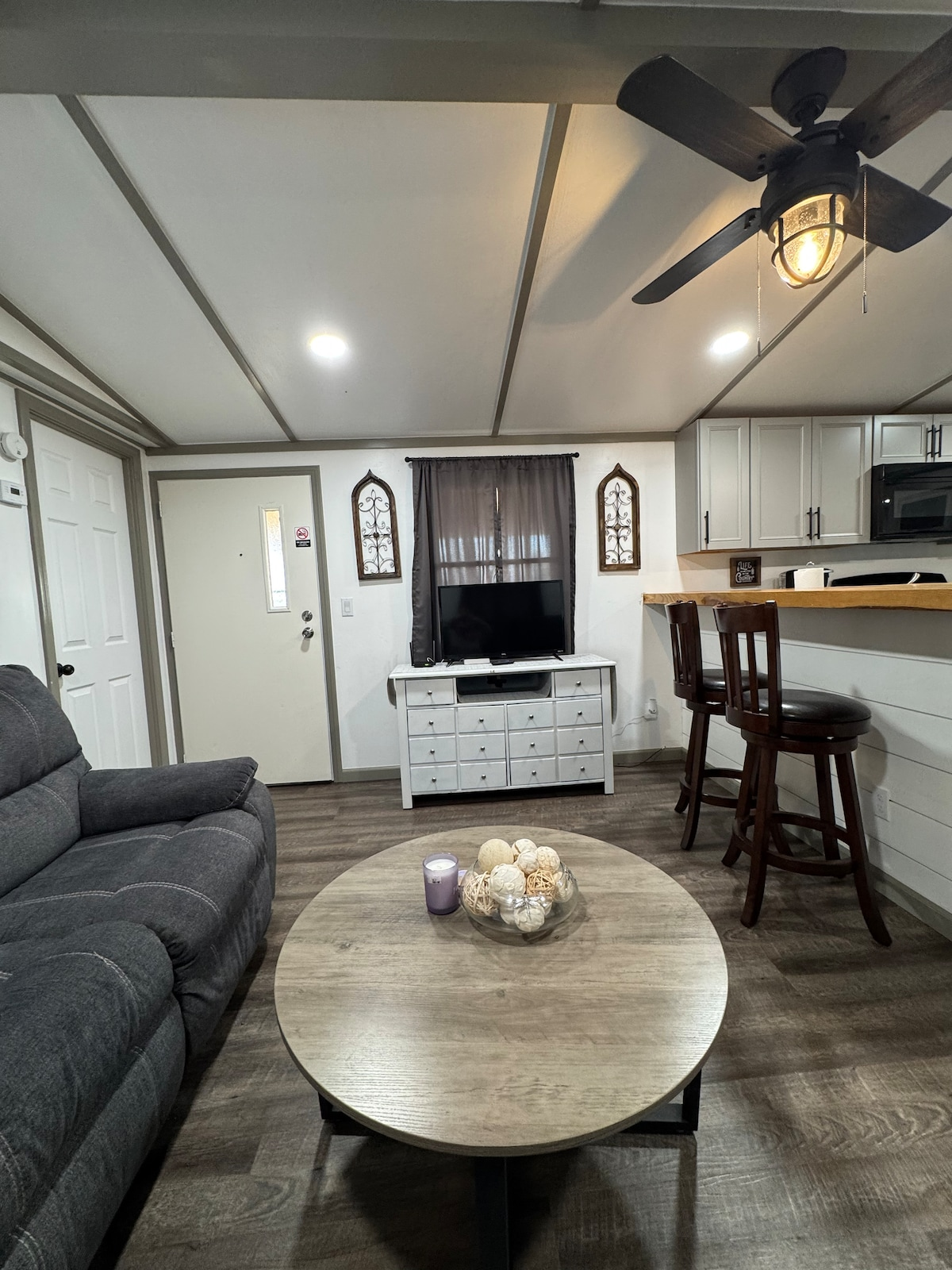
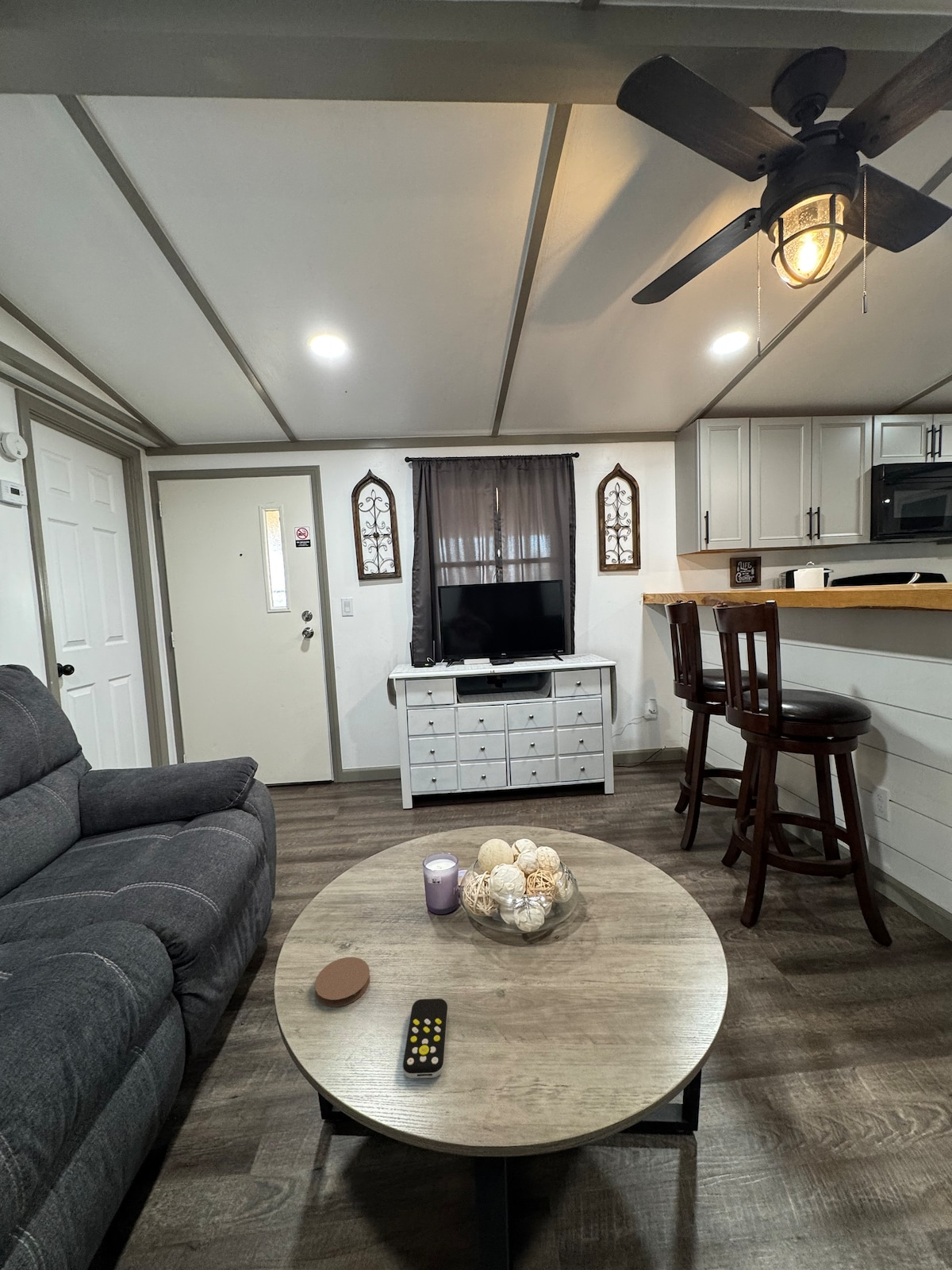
+ coaster (343, 980)
+ remote control (426, 1034)
